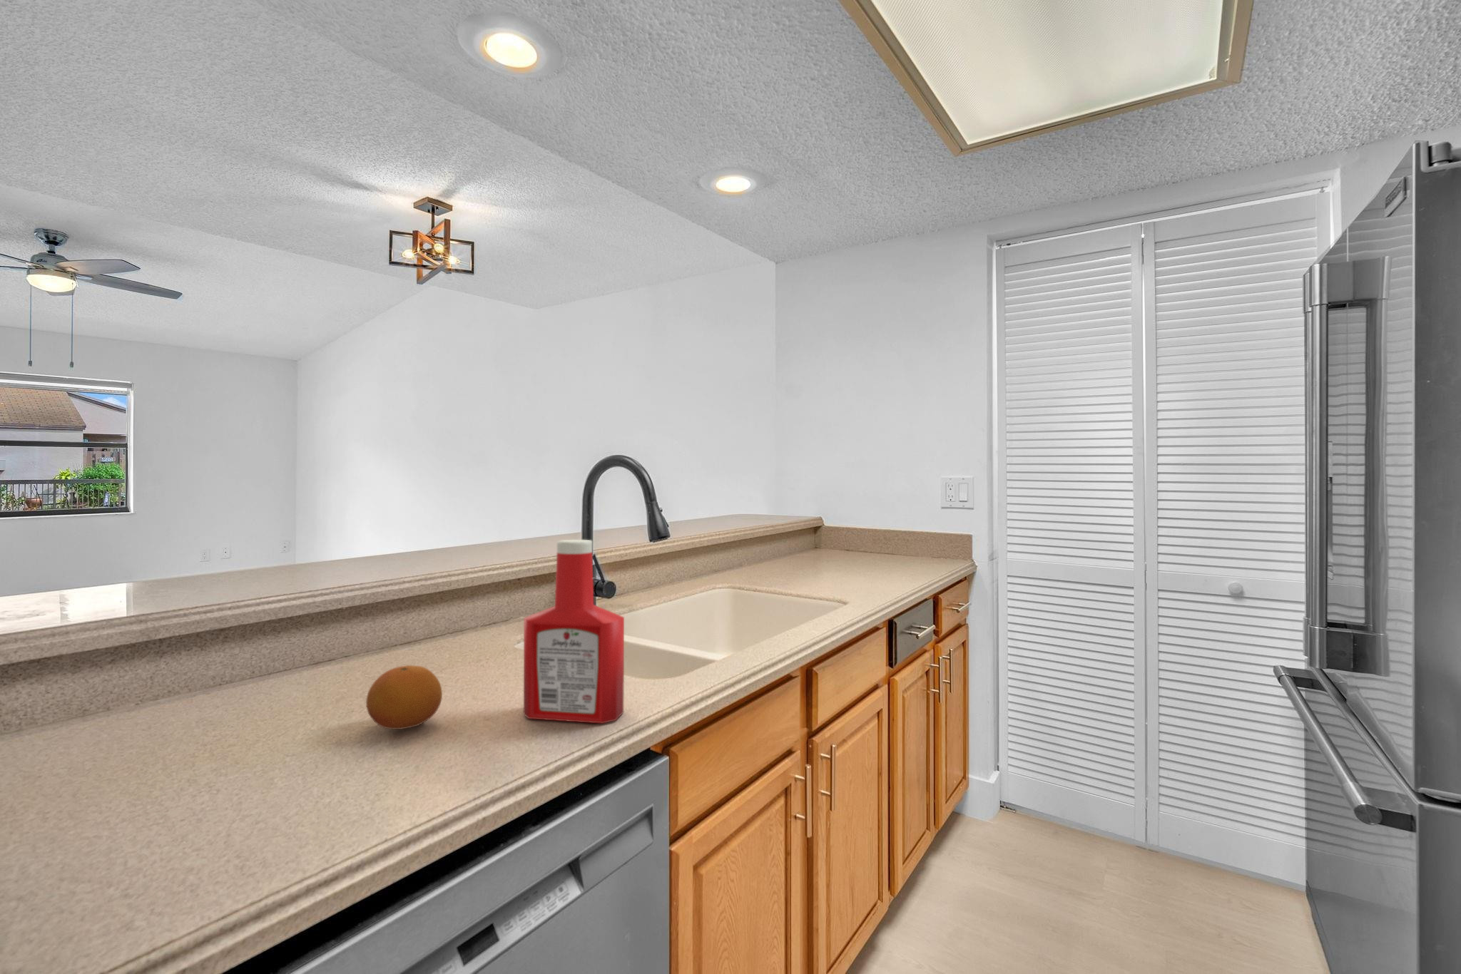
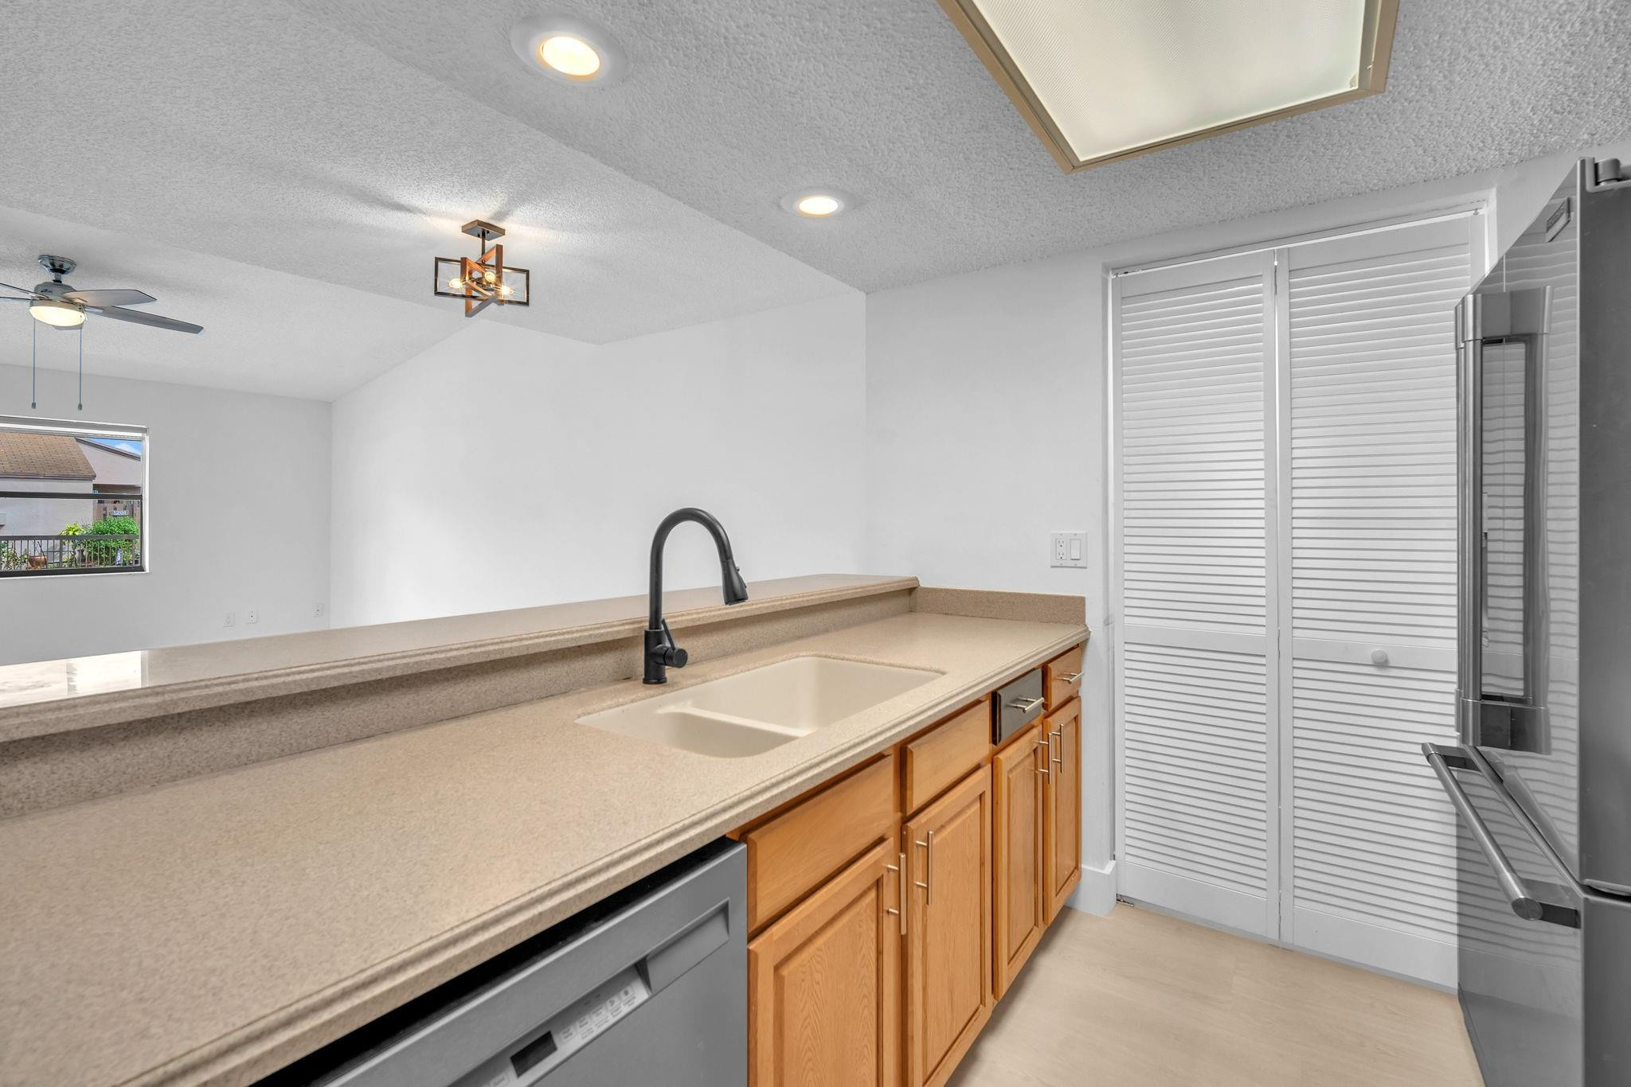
- soap bottle (574, 627)
- fruit (404, 697)
